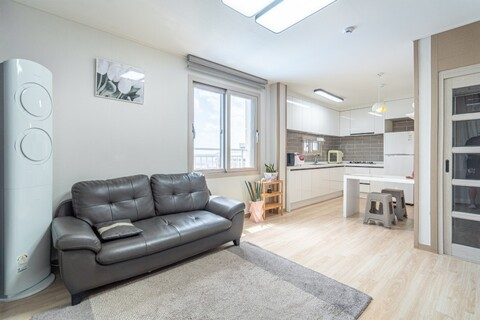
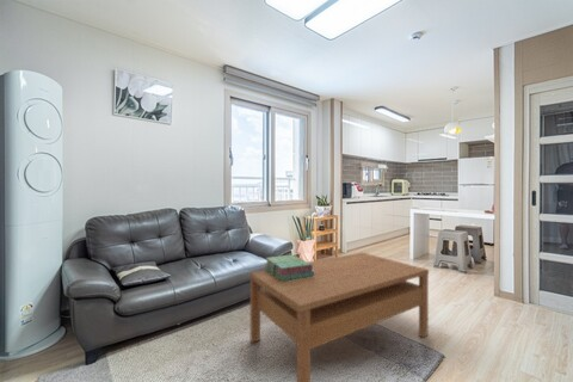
+ stack of books (288, 266)
+ coffee table (340, 304)
